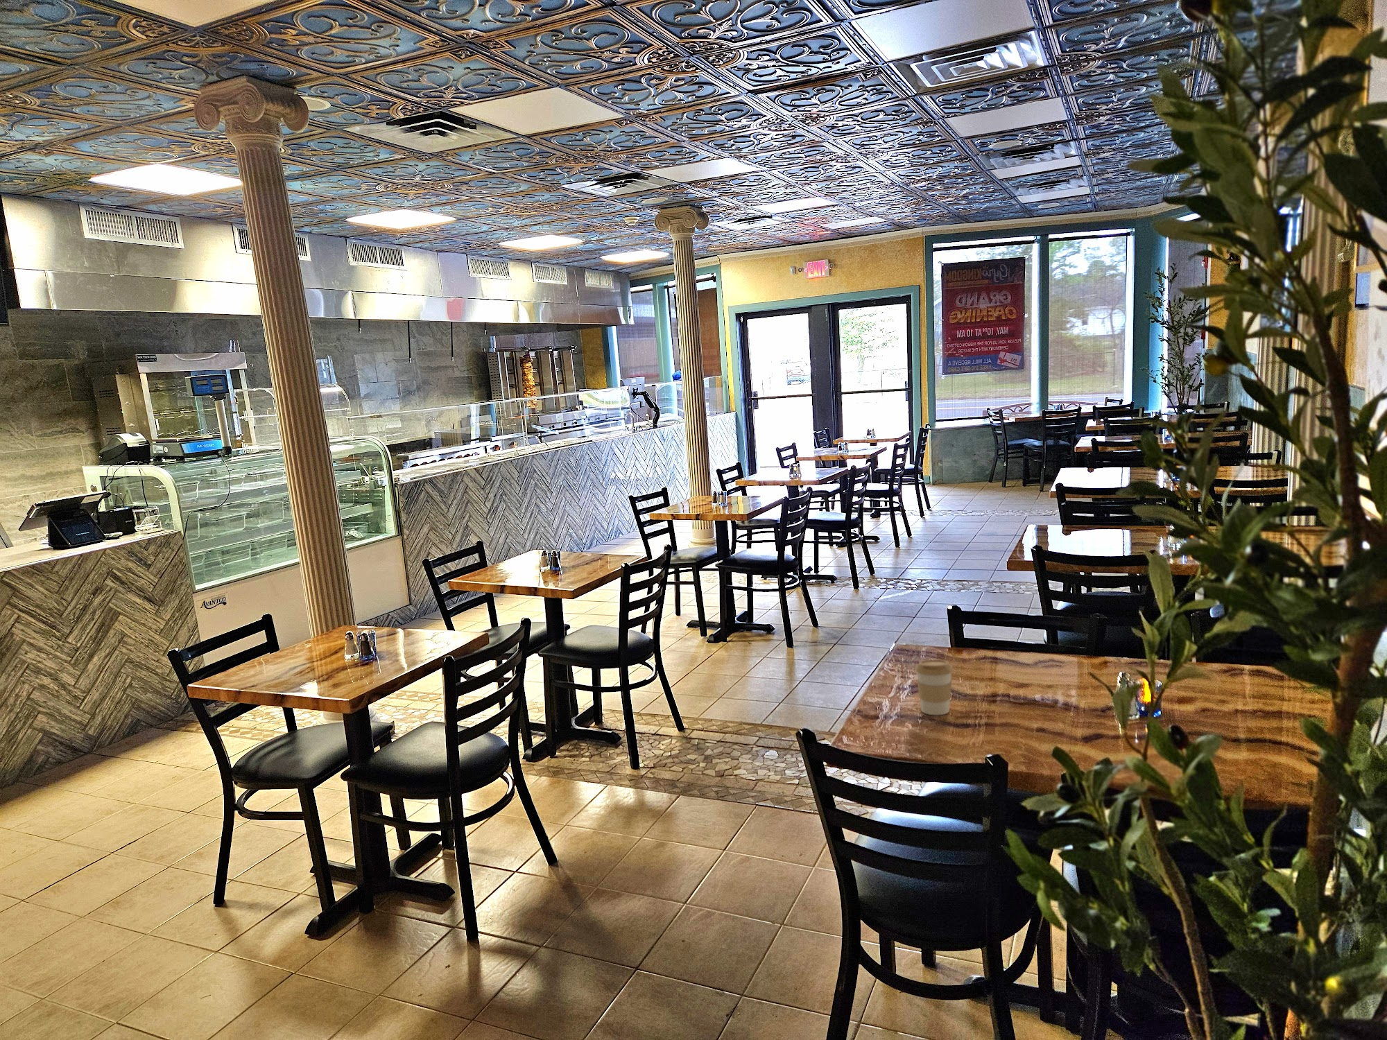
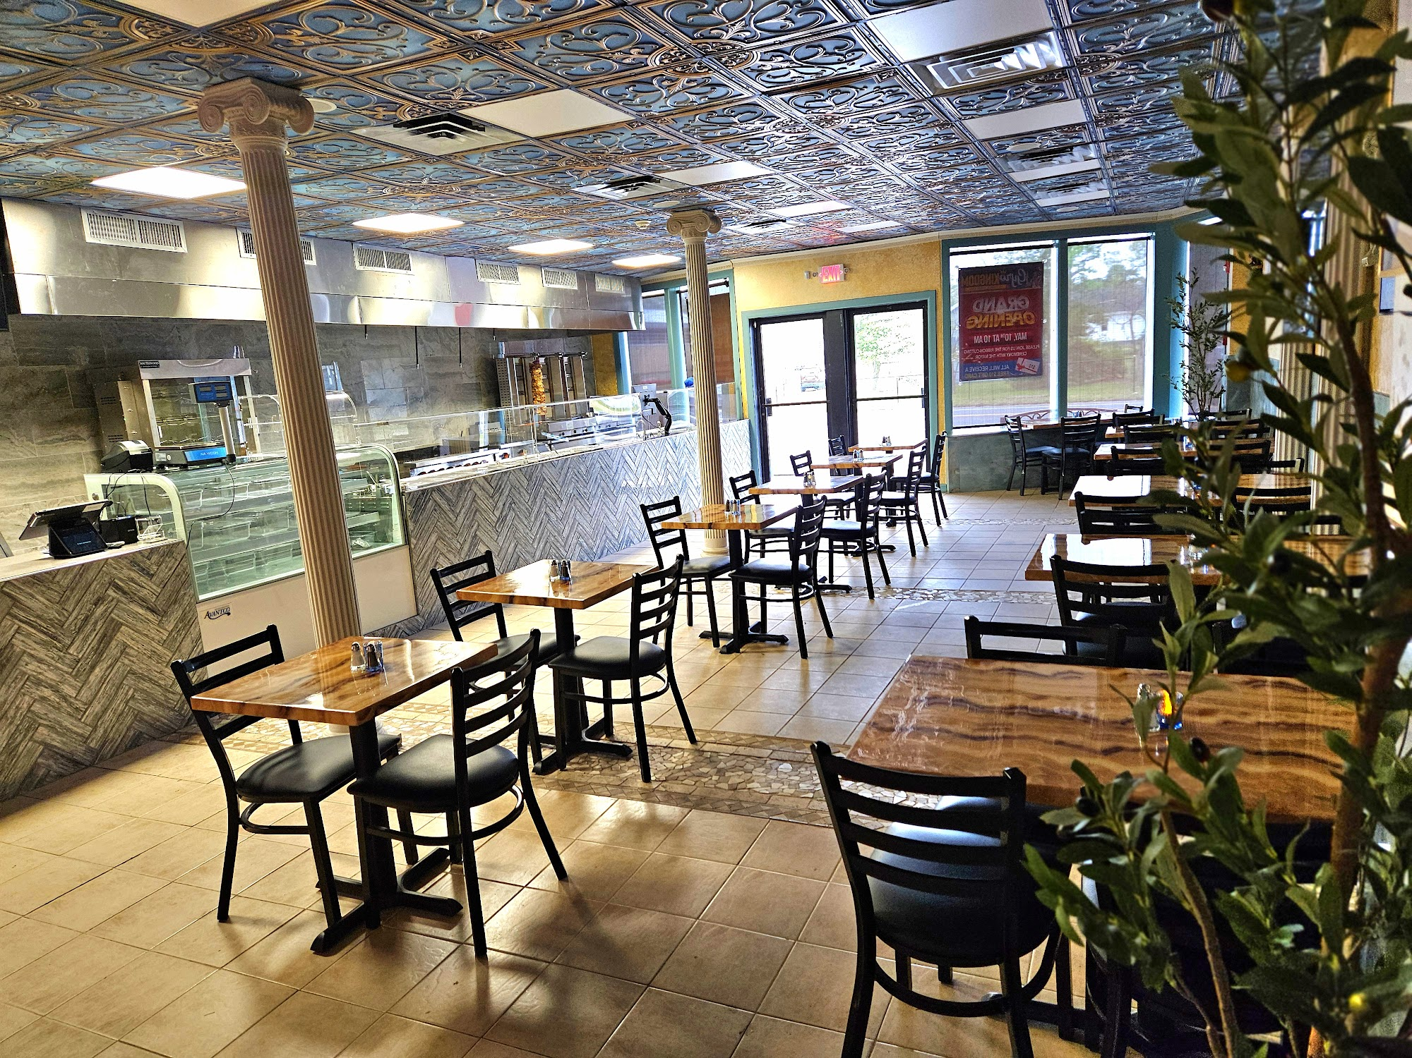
- coffee cup (934, 685)
